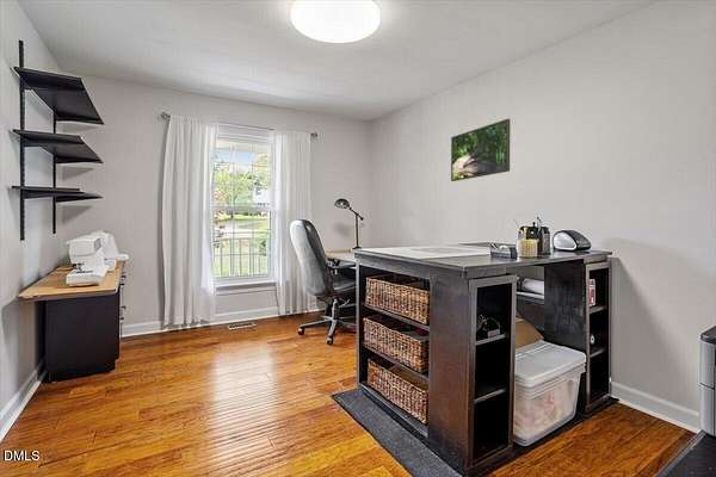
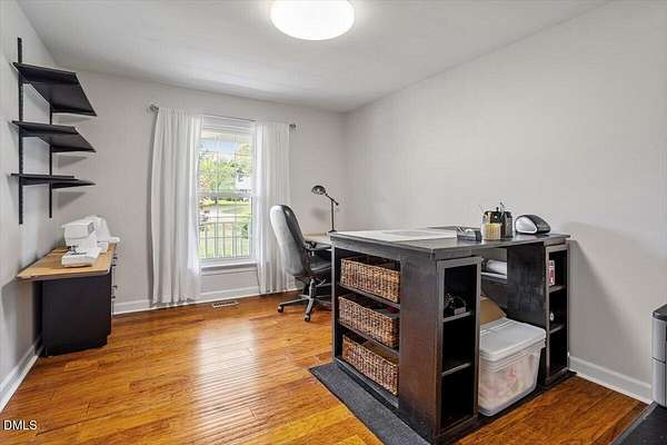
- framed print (477, 153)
